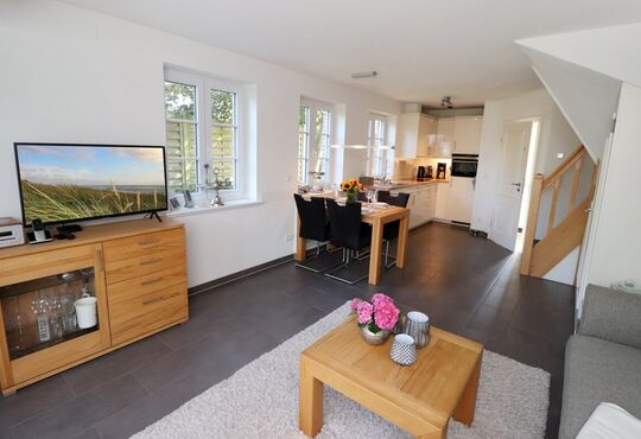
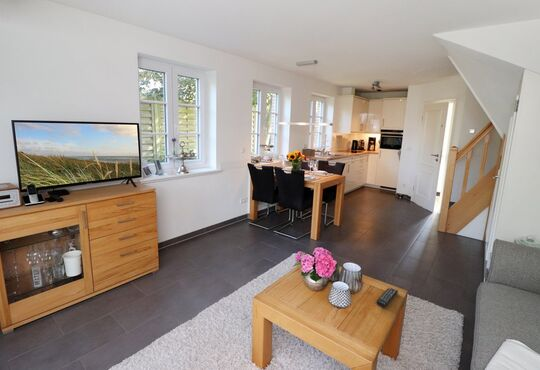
+ remote control (387, 296)
